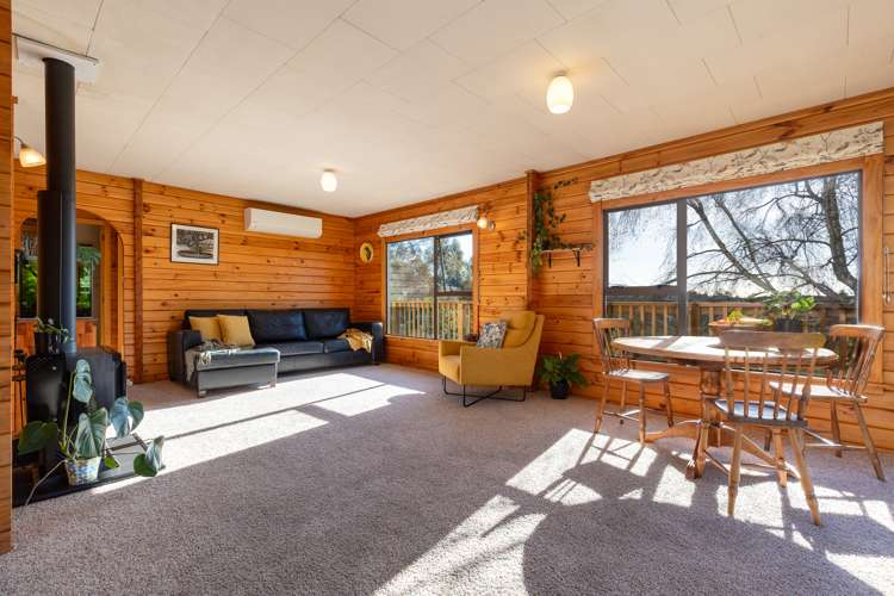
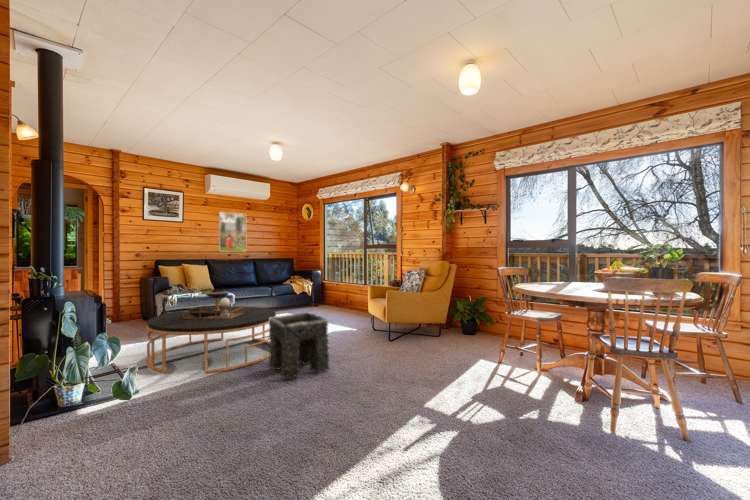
+ coffee table (215, 323)
+ stone arch (298, 343)
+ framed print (233, 232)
